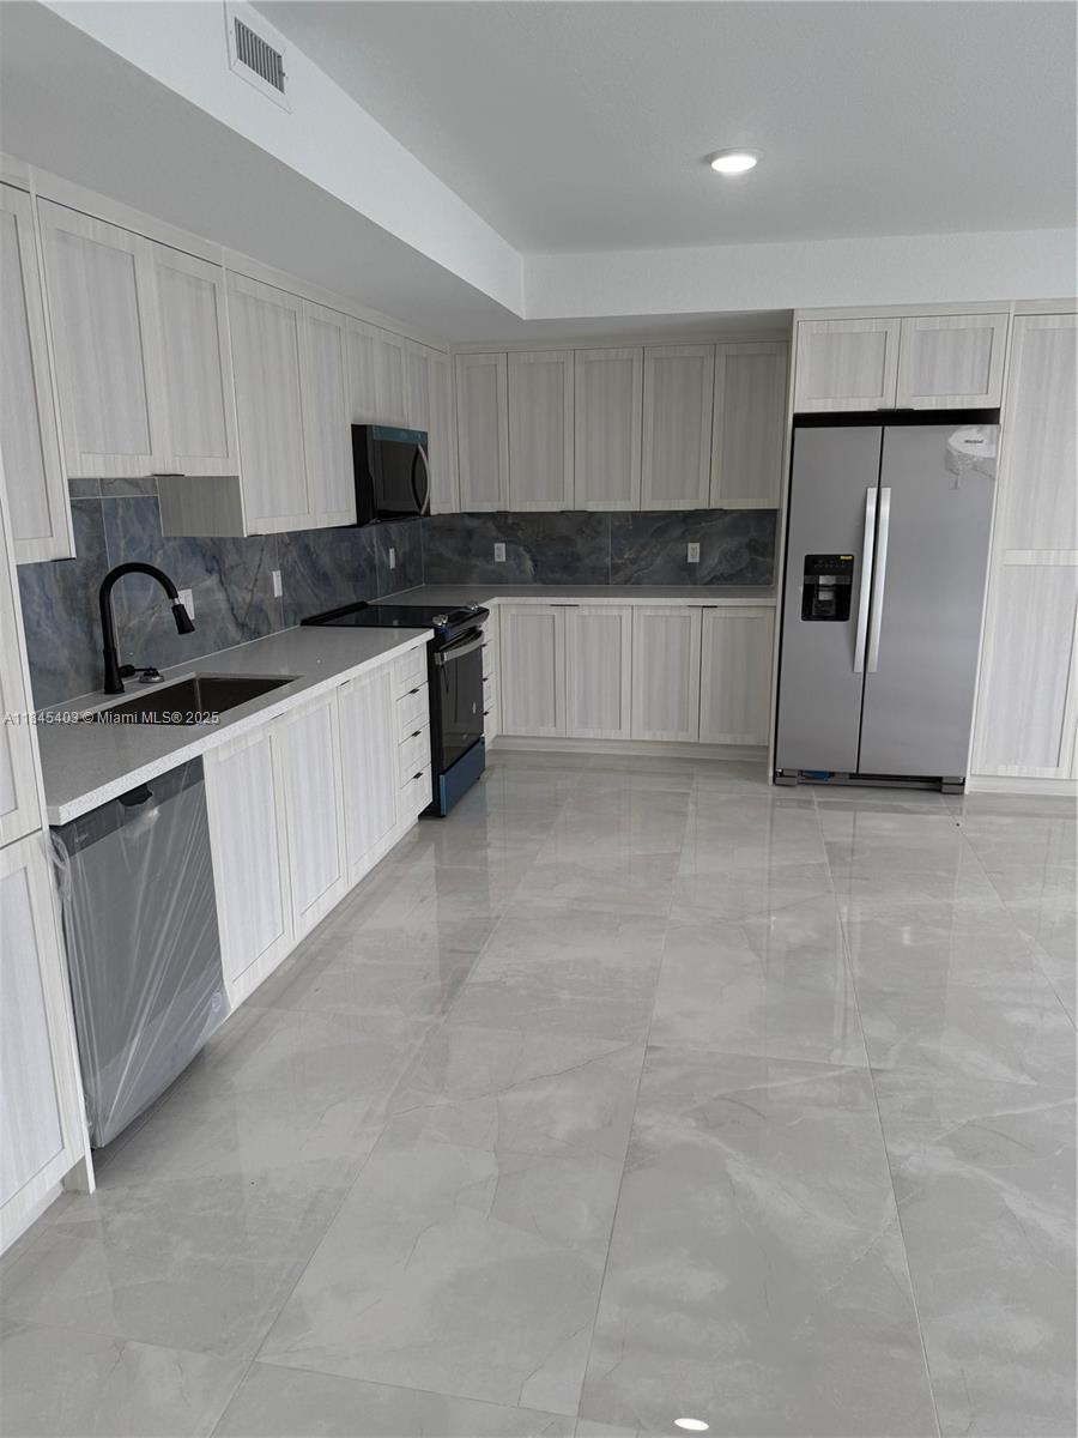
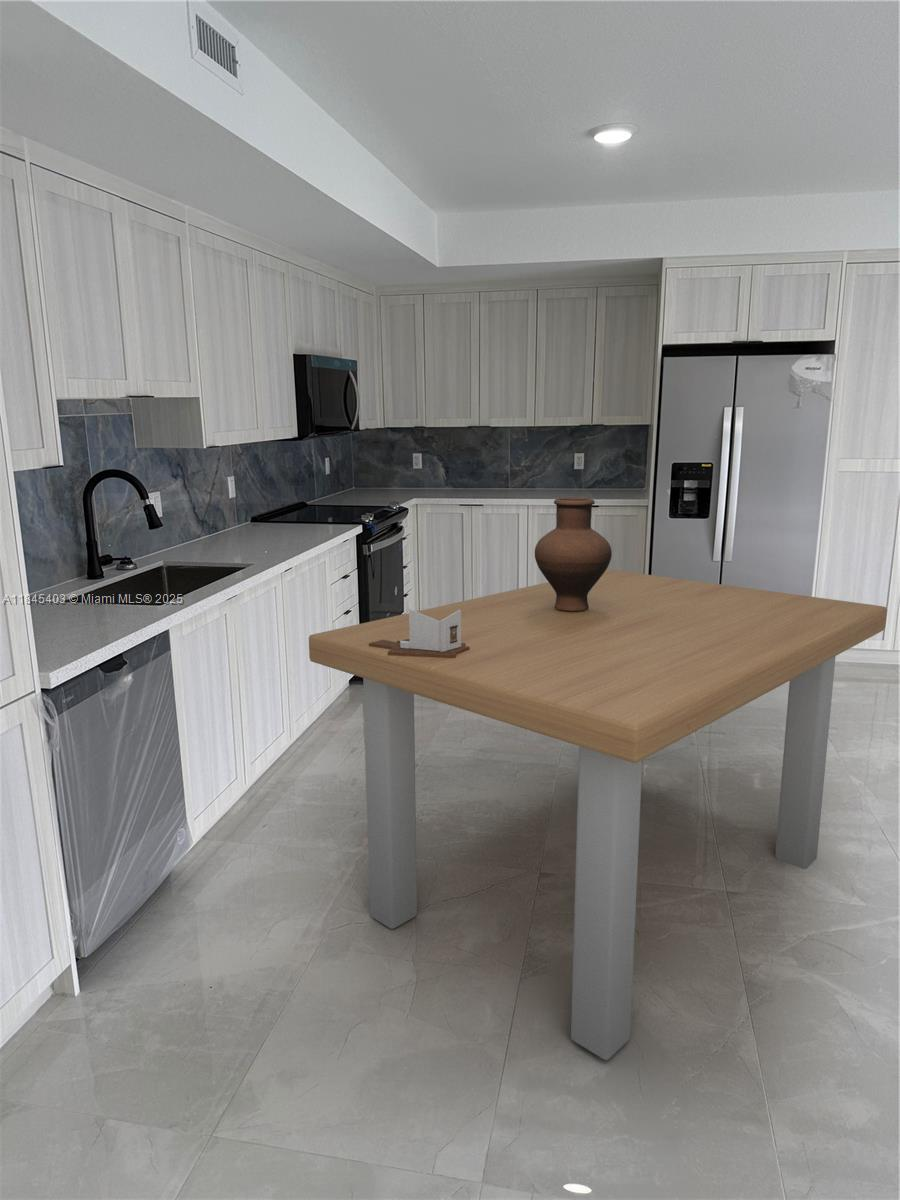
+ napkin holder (421, 627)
+ vase (572, 554)
+ dining table (611, 756)
